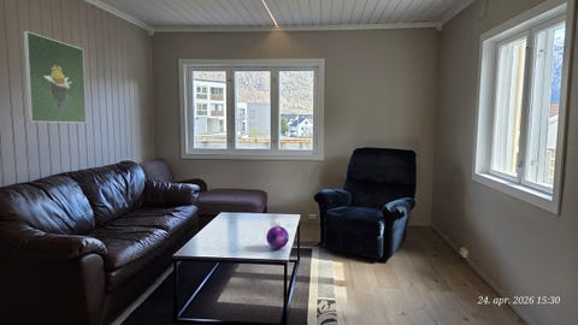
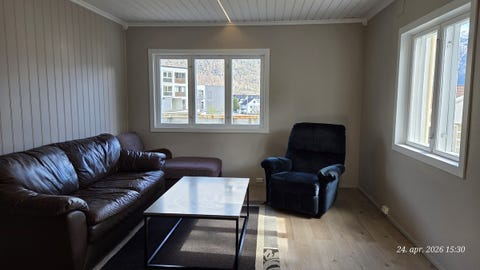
- decorative orb (277, 237)
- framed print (58, 82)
